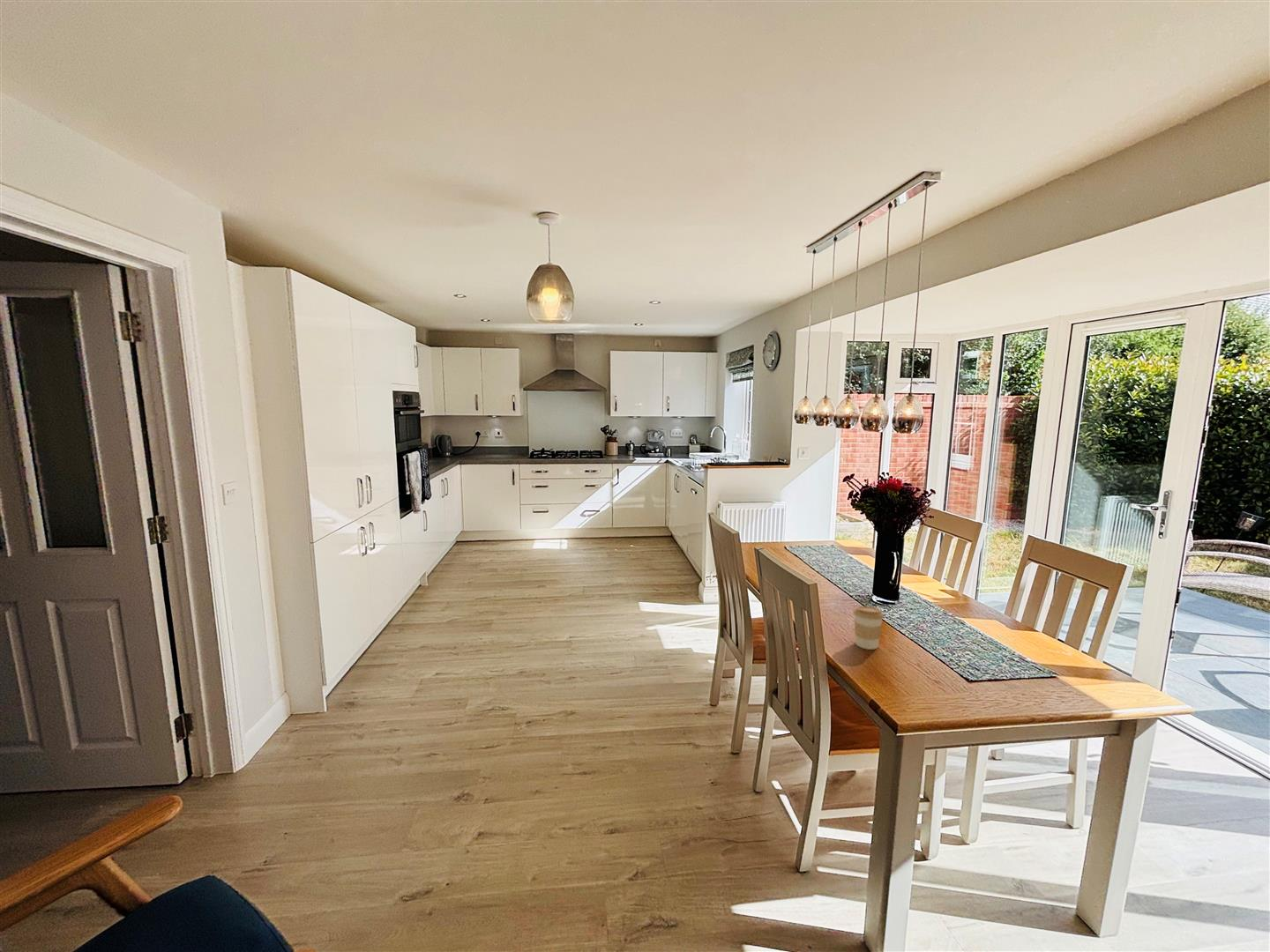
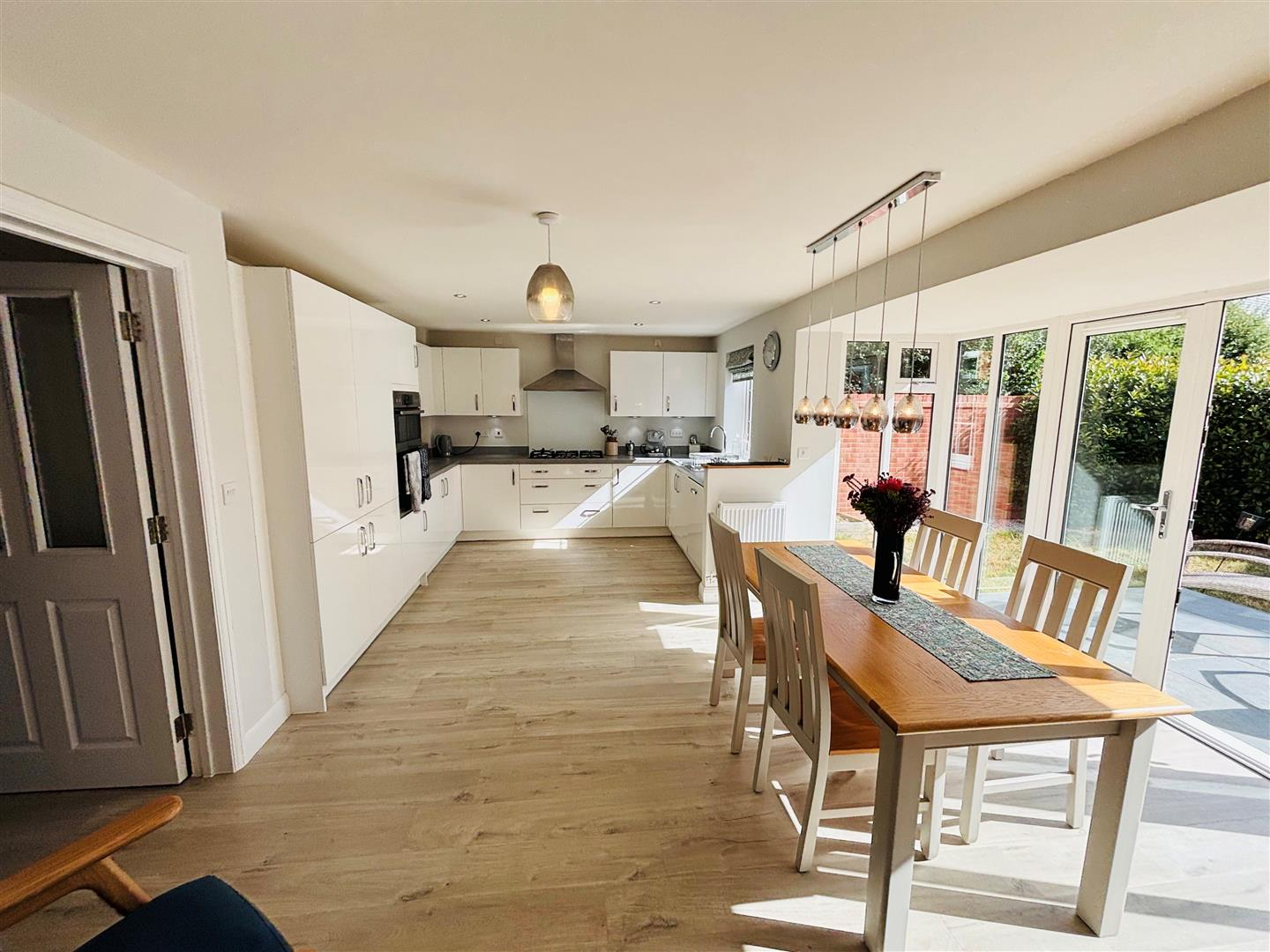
- coffee cup (867, 626)
